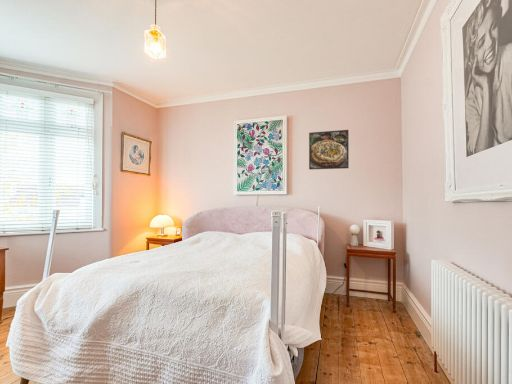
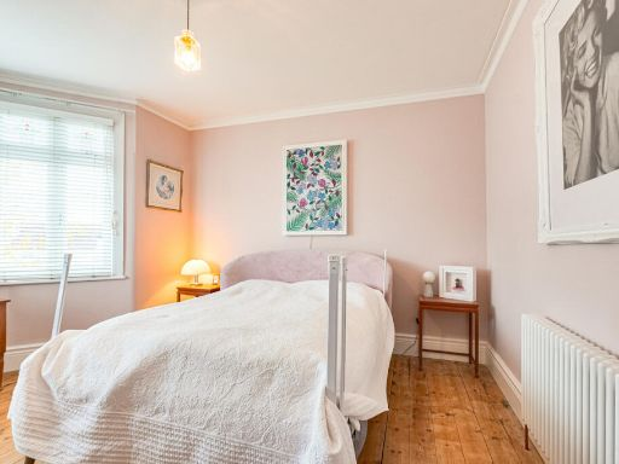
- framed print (328, 150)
